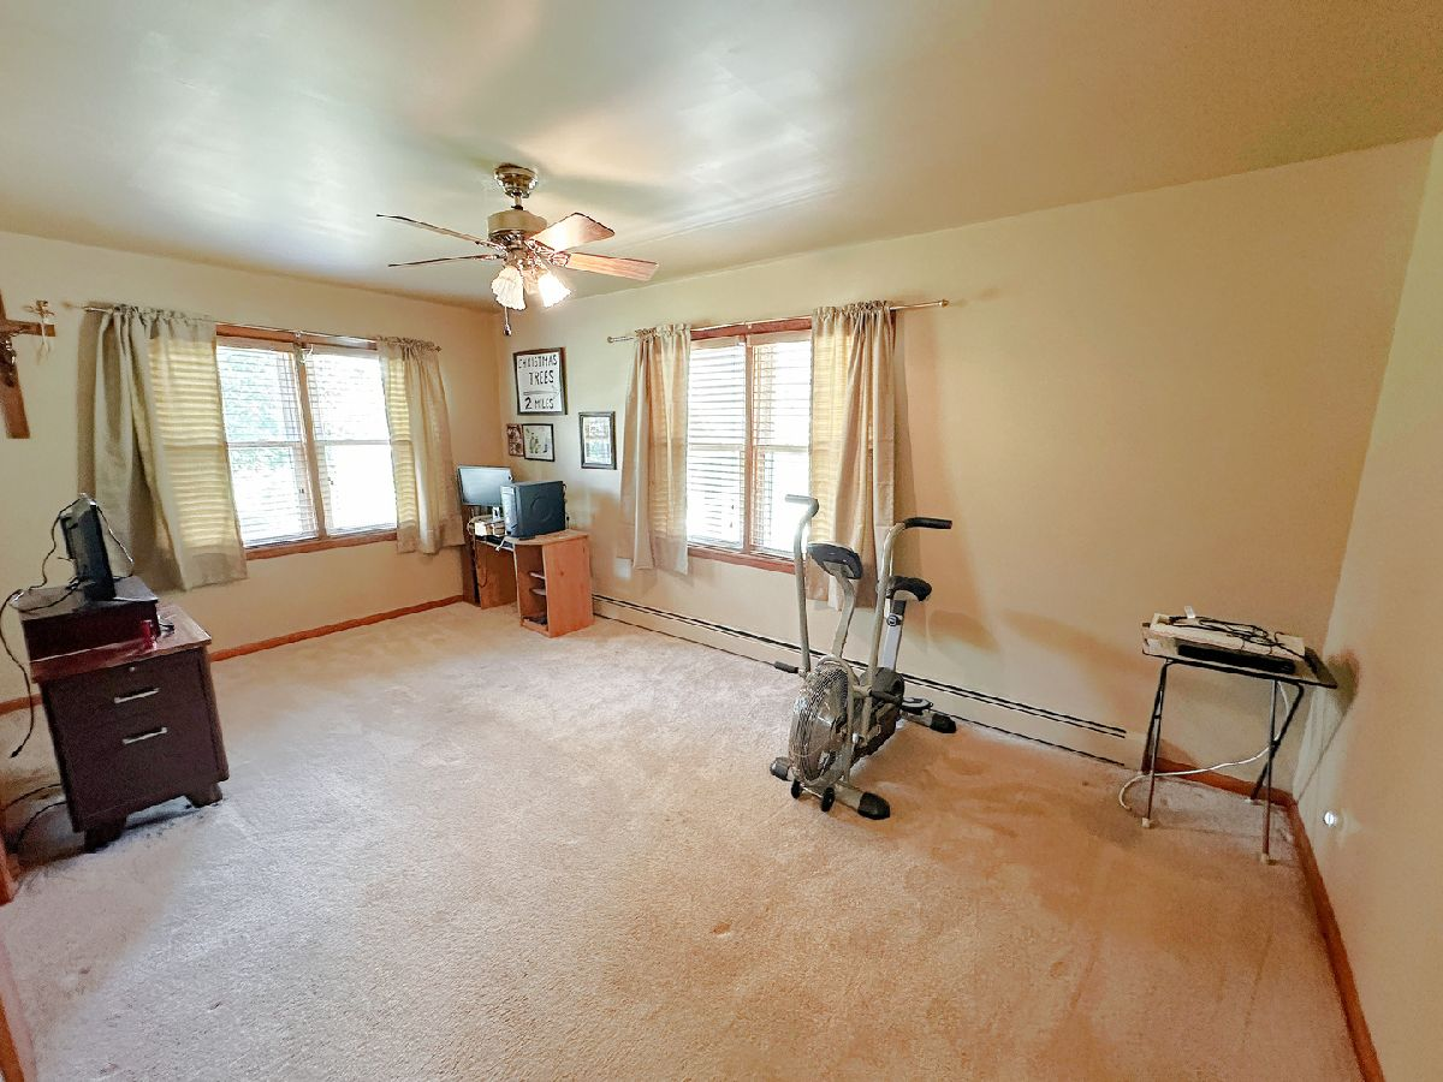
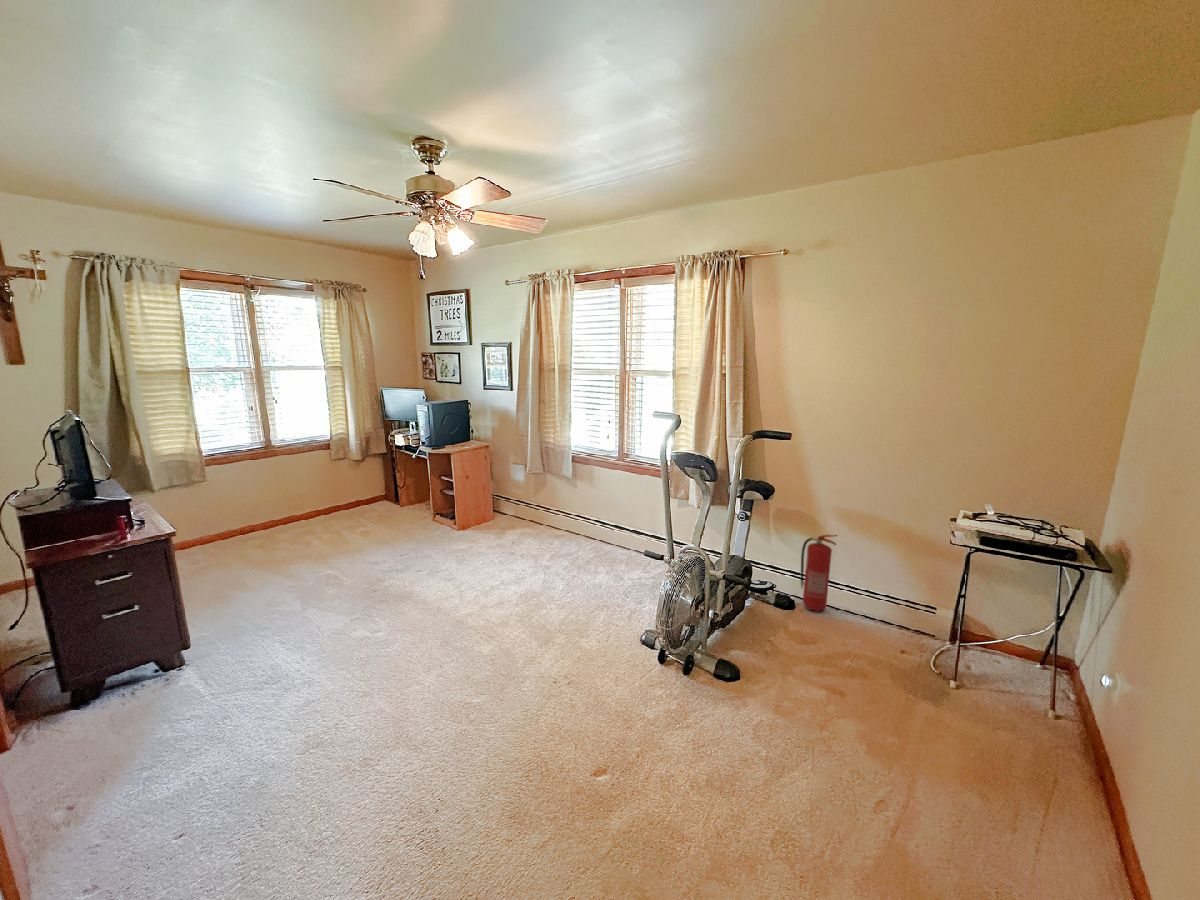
+ fire extinguisher (816, 570)
